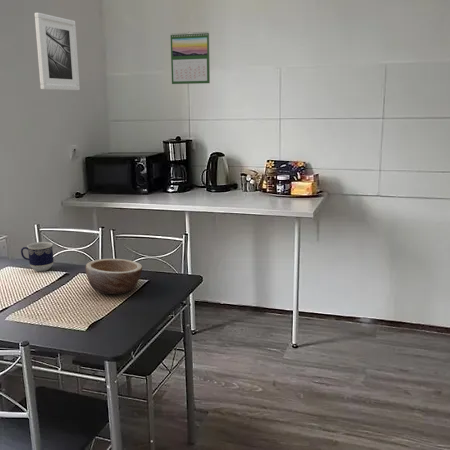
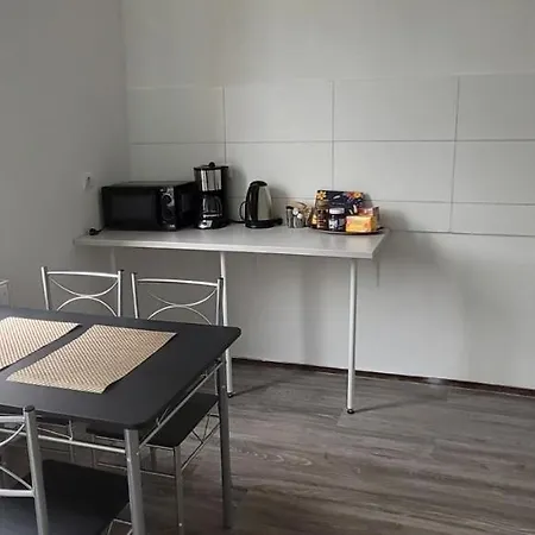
- calendar (190, 57)
- cup (37, 257)
- bowl (114, 276)
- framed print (58, 53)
